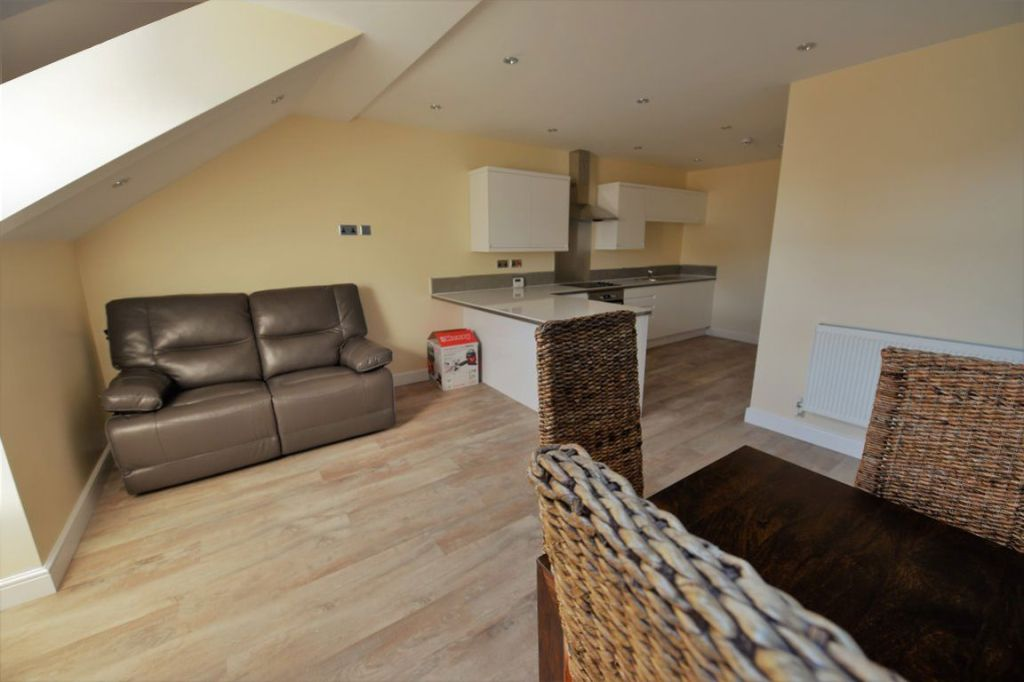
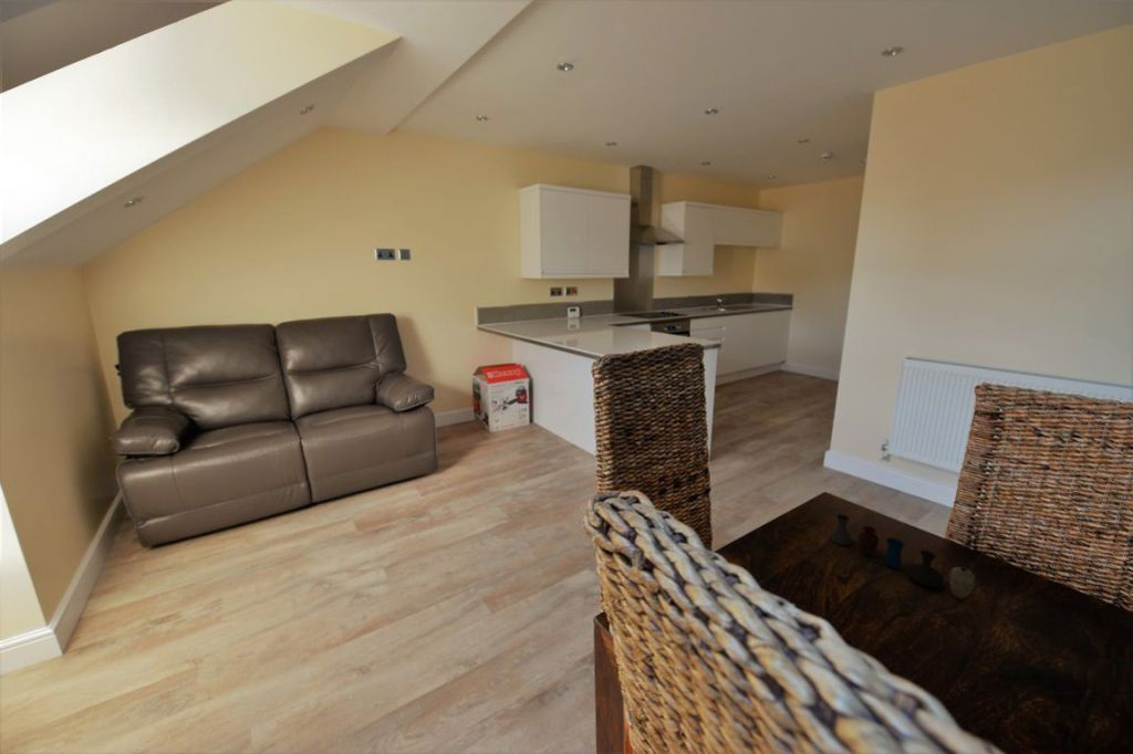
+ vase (894, 553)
